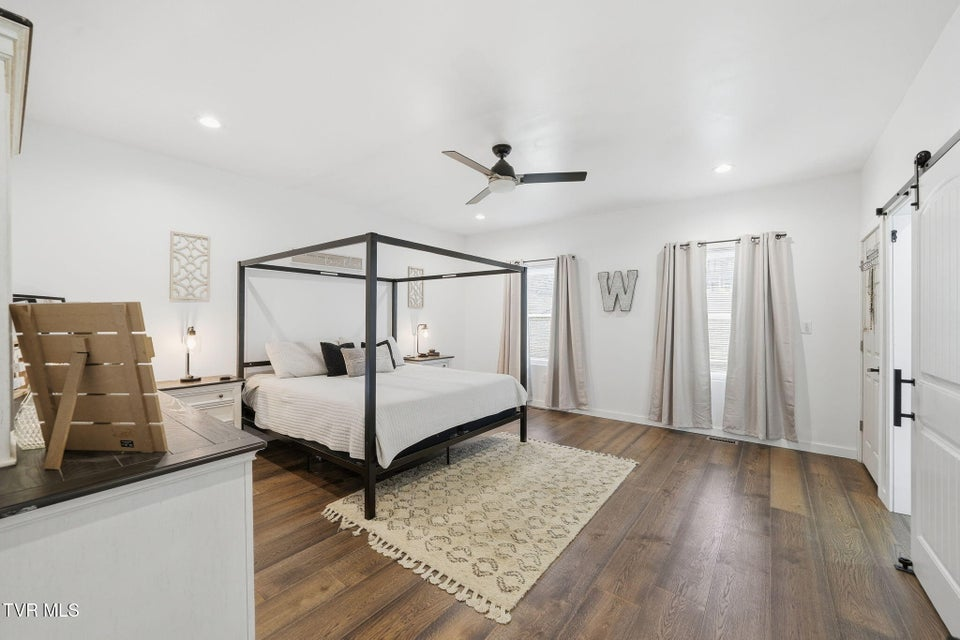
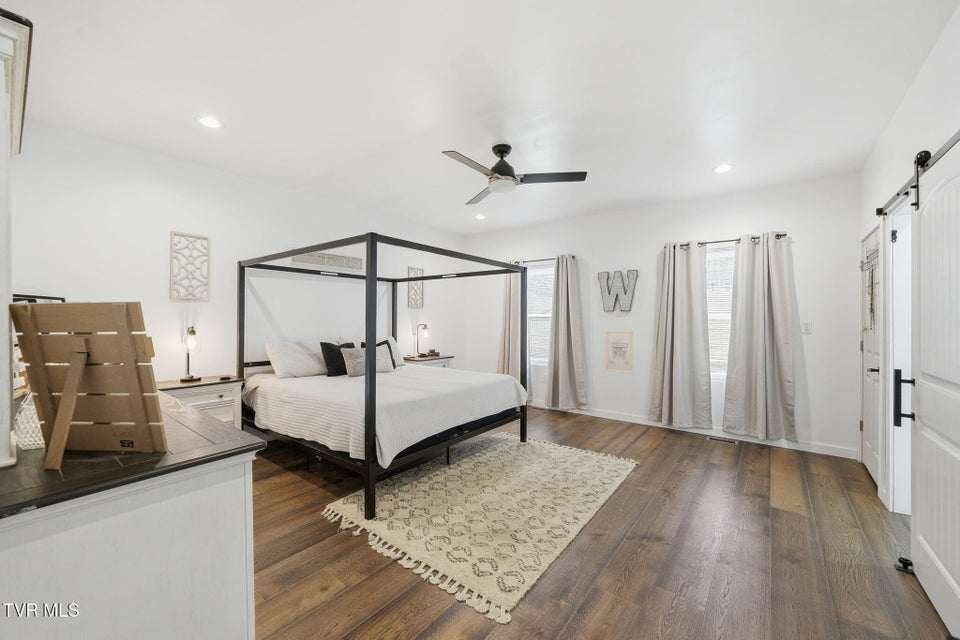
+ wall art (619, 351)
